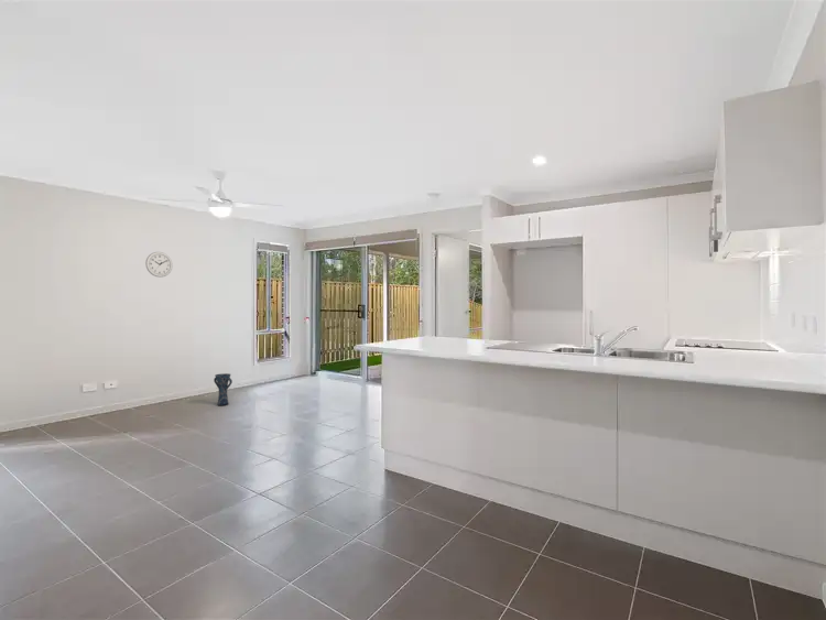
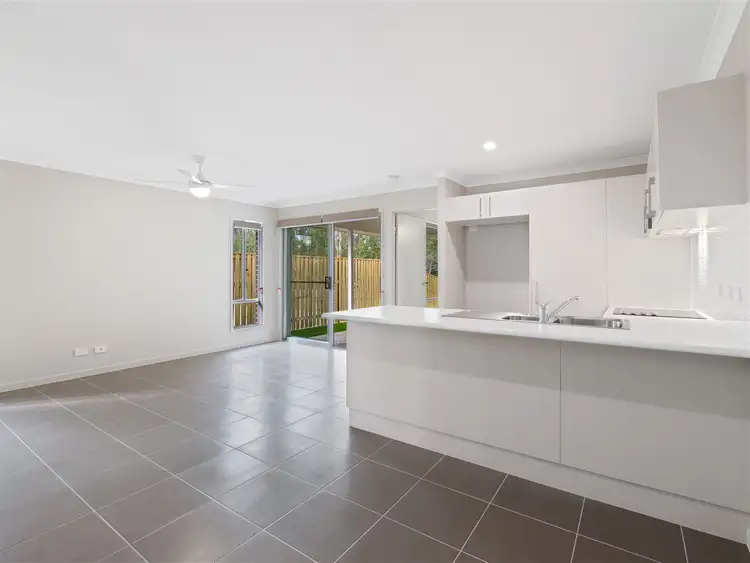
- vase (222, 389)
- wall clock (159, 264)
